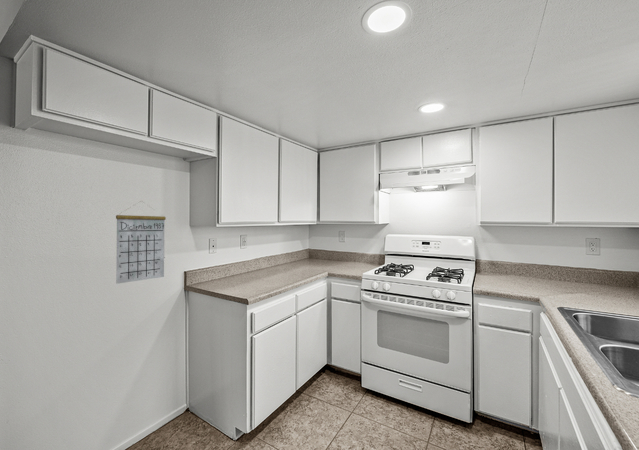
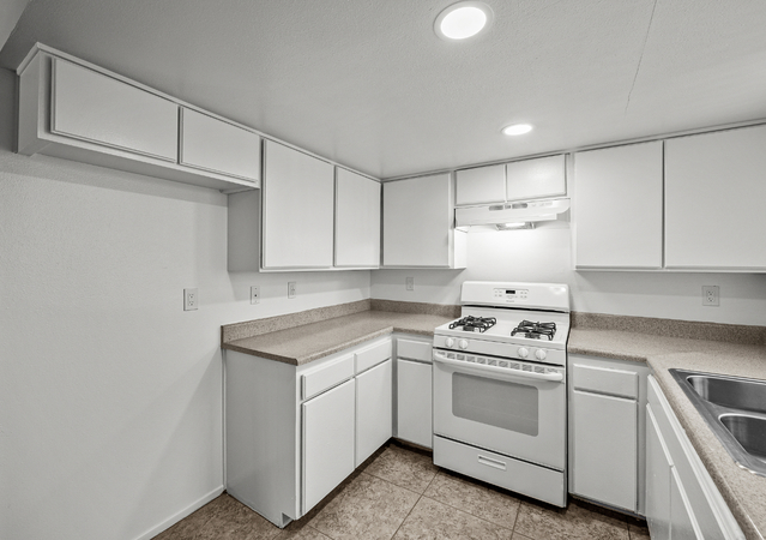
- calendar (142, 240)
